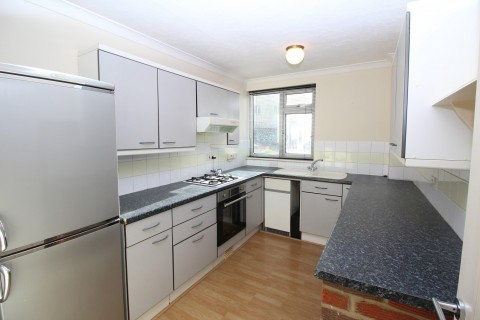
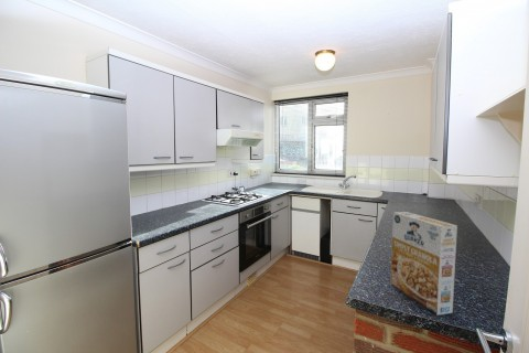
+ cereal box (420, 257)
